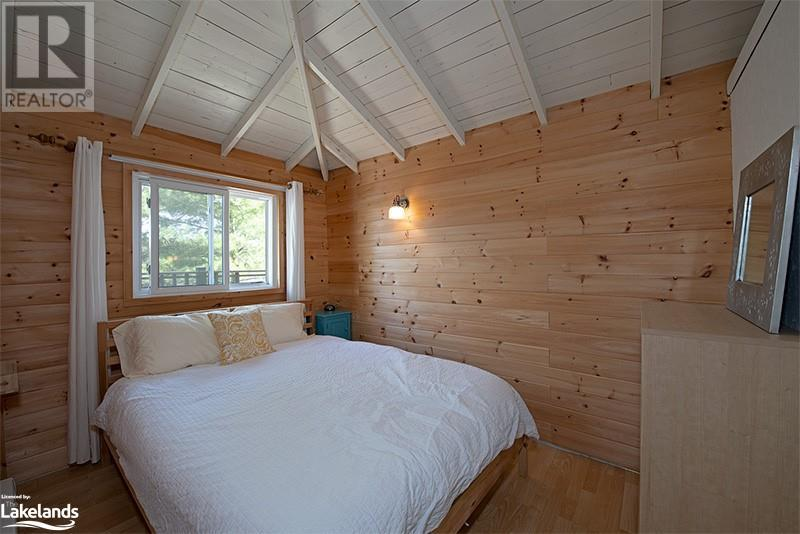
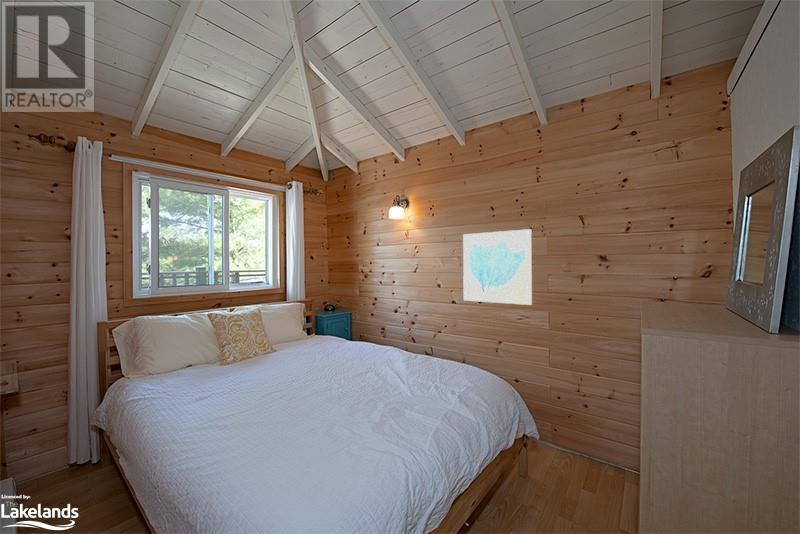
+ wall art (495, 267)
